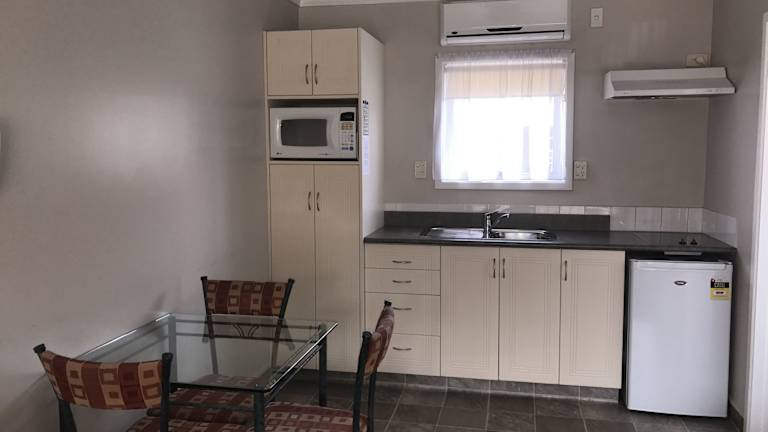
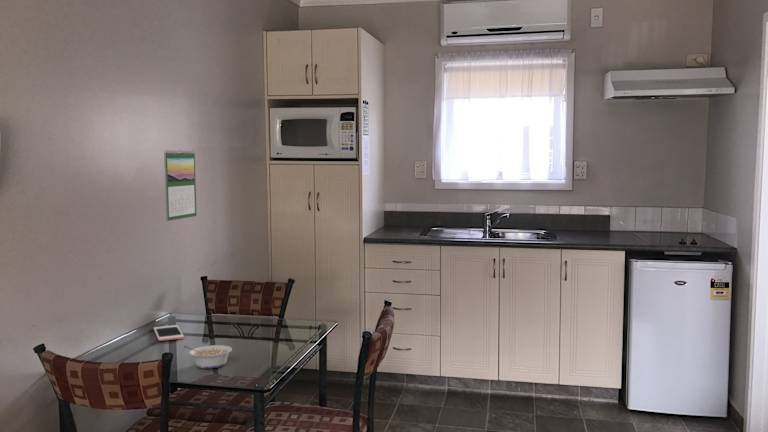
+ legume (209, 356)
+ cell phone (168, 332)
+ calendar (181, 184)
